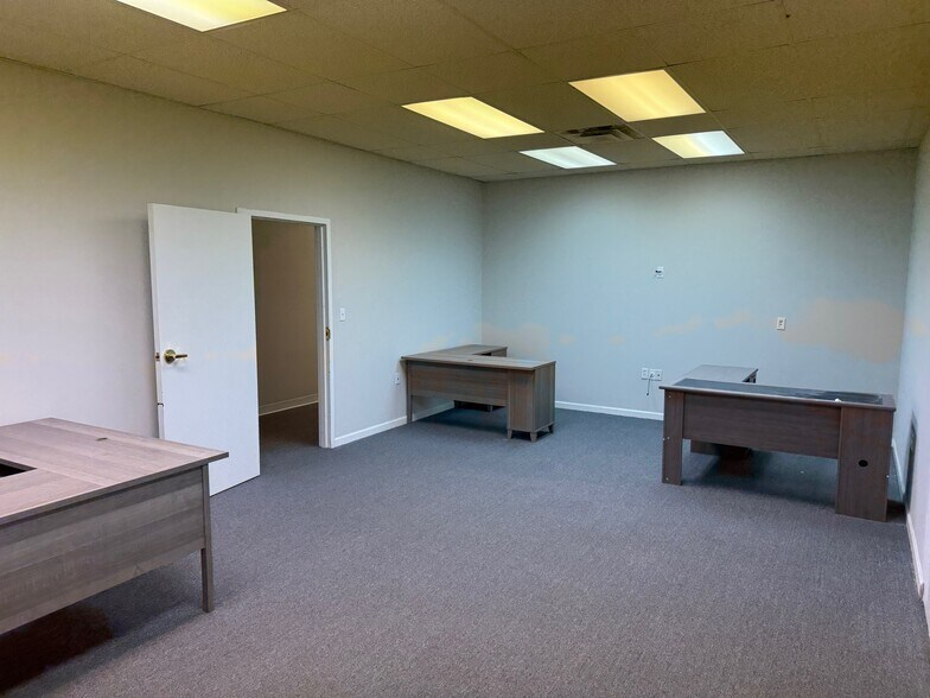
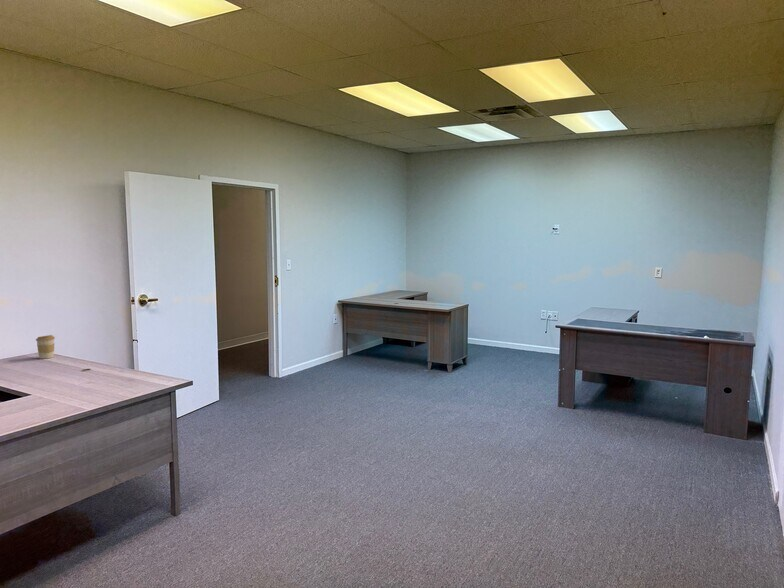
+ coffee cup (45, 346)
